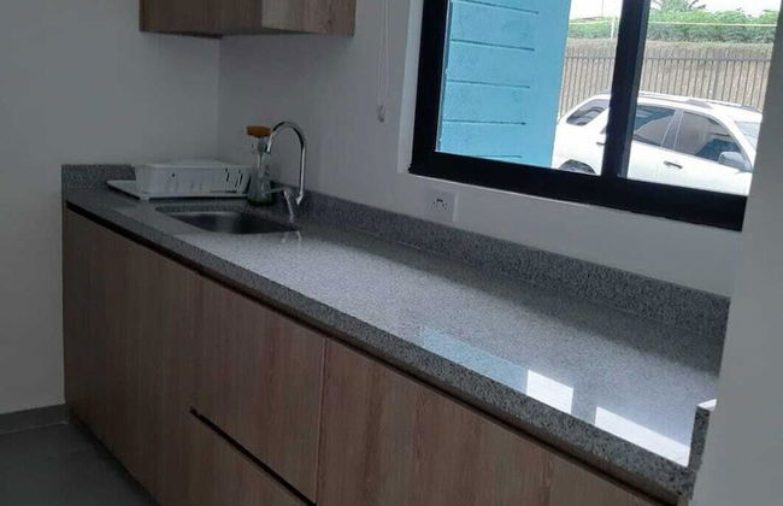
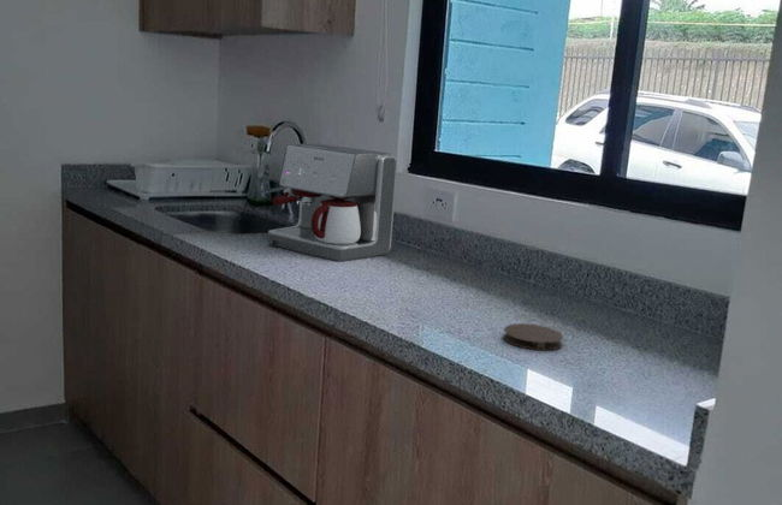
+ coffee maker (332, 198)
+ coaster (532, 335)
